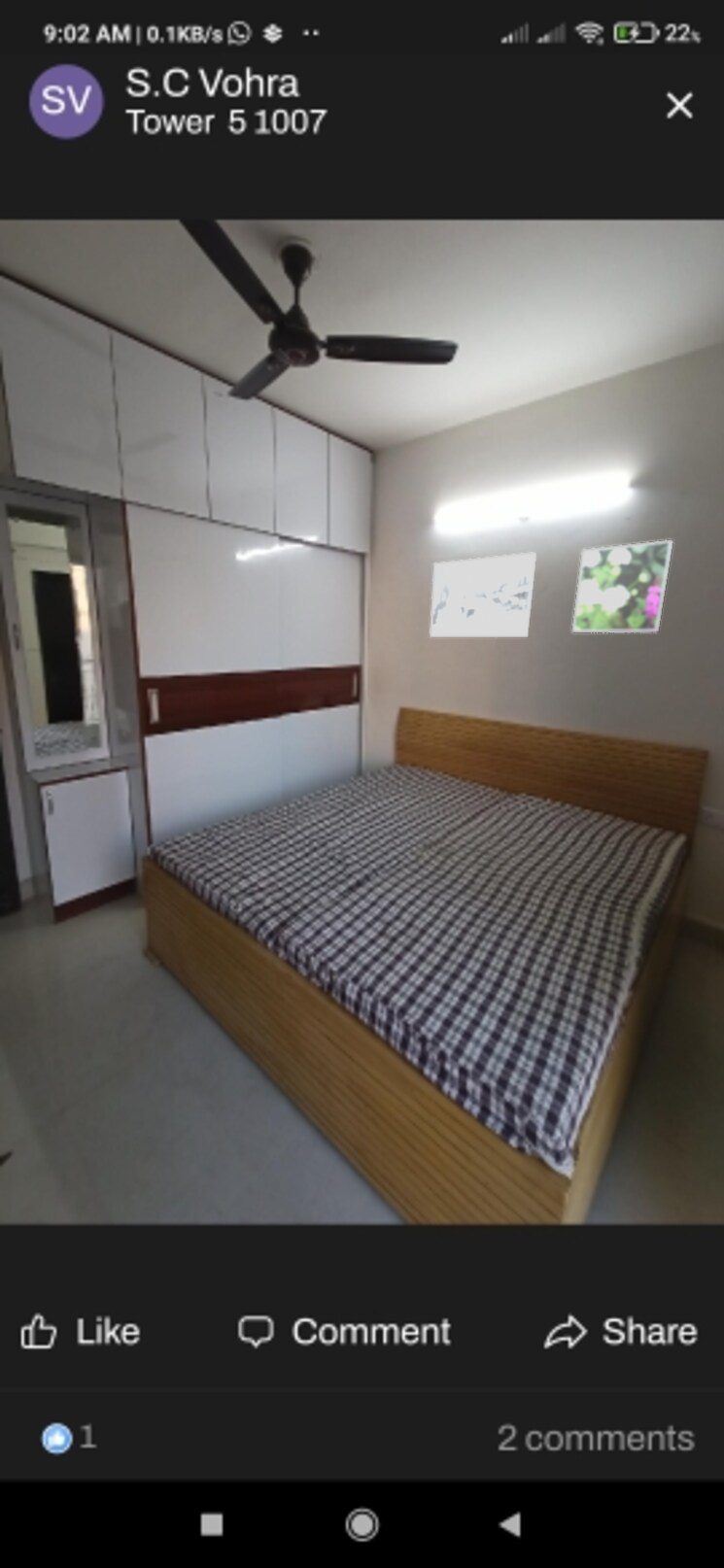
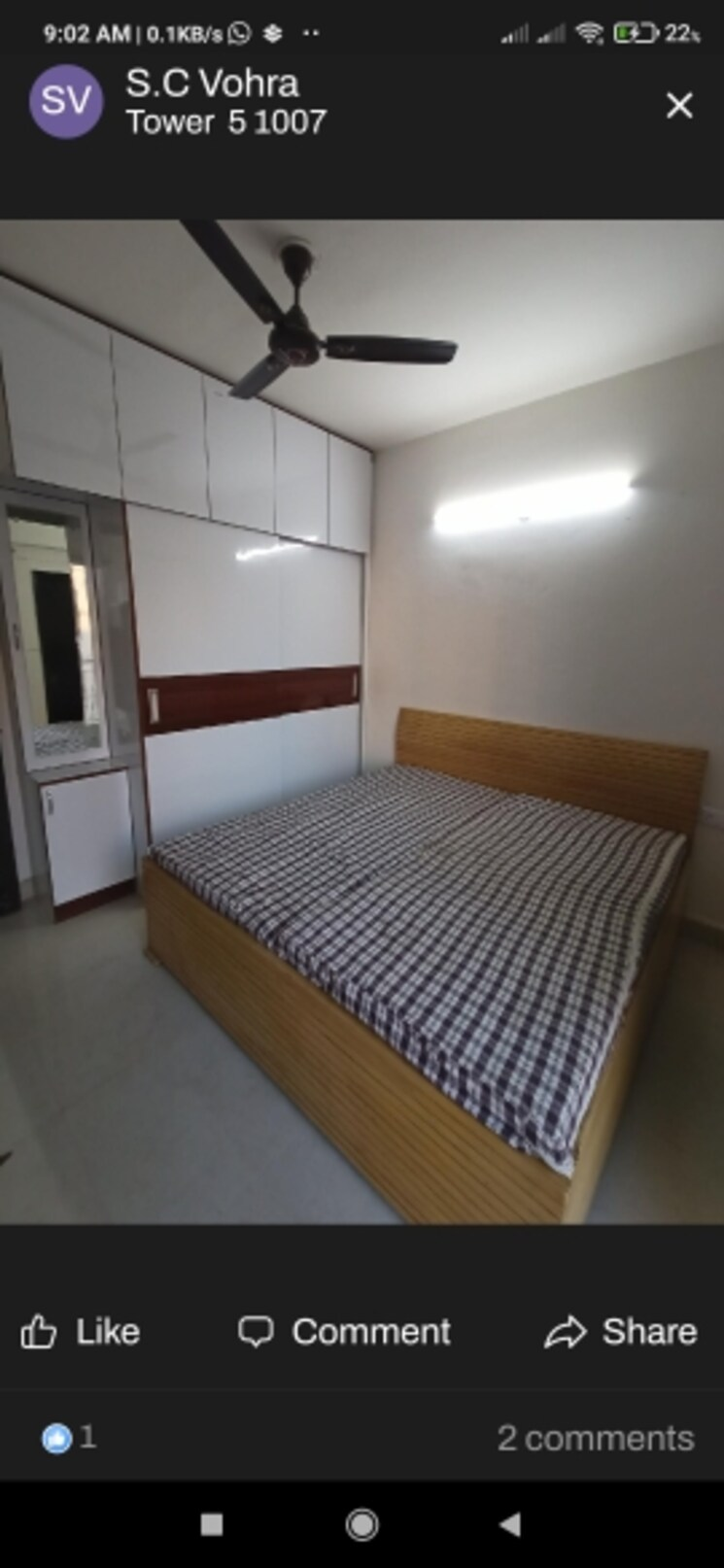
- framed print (619, 589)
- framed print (478, 597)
